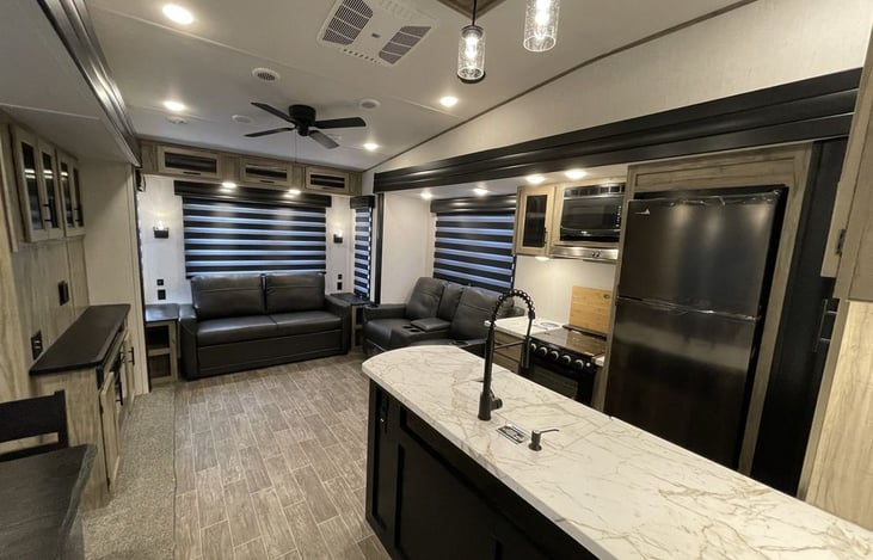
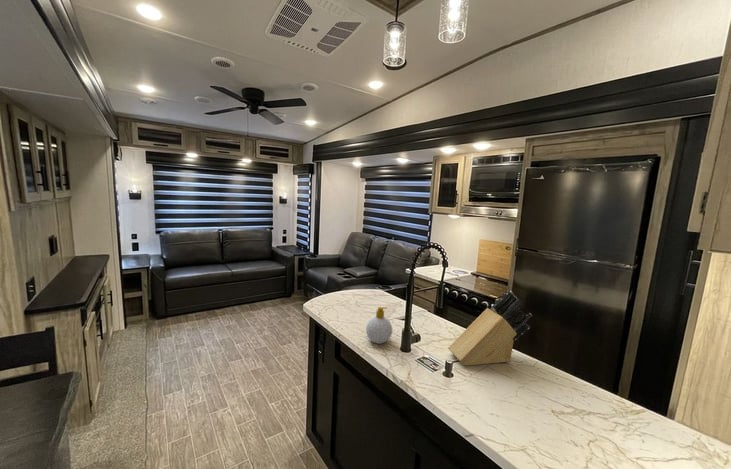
+ soap bottle (379, 324)
+ knife block (490, 325)
